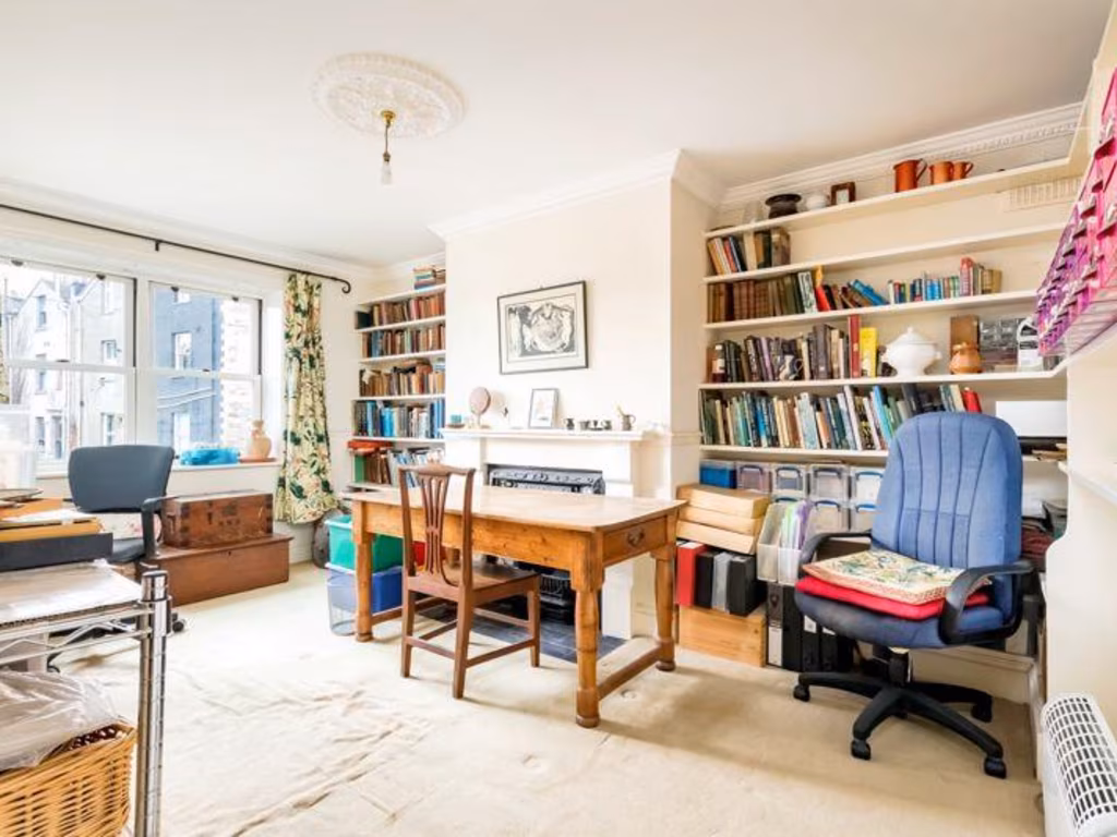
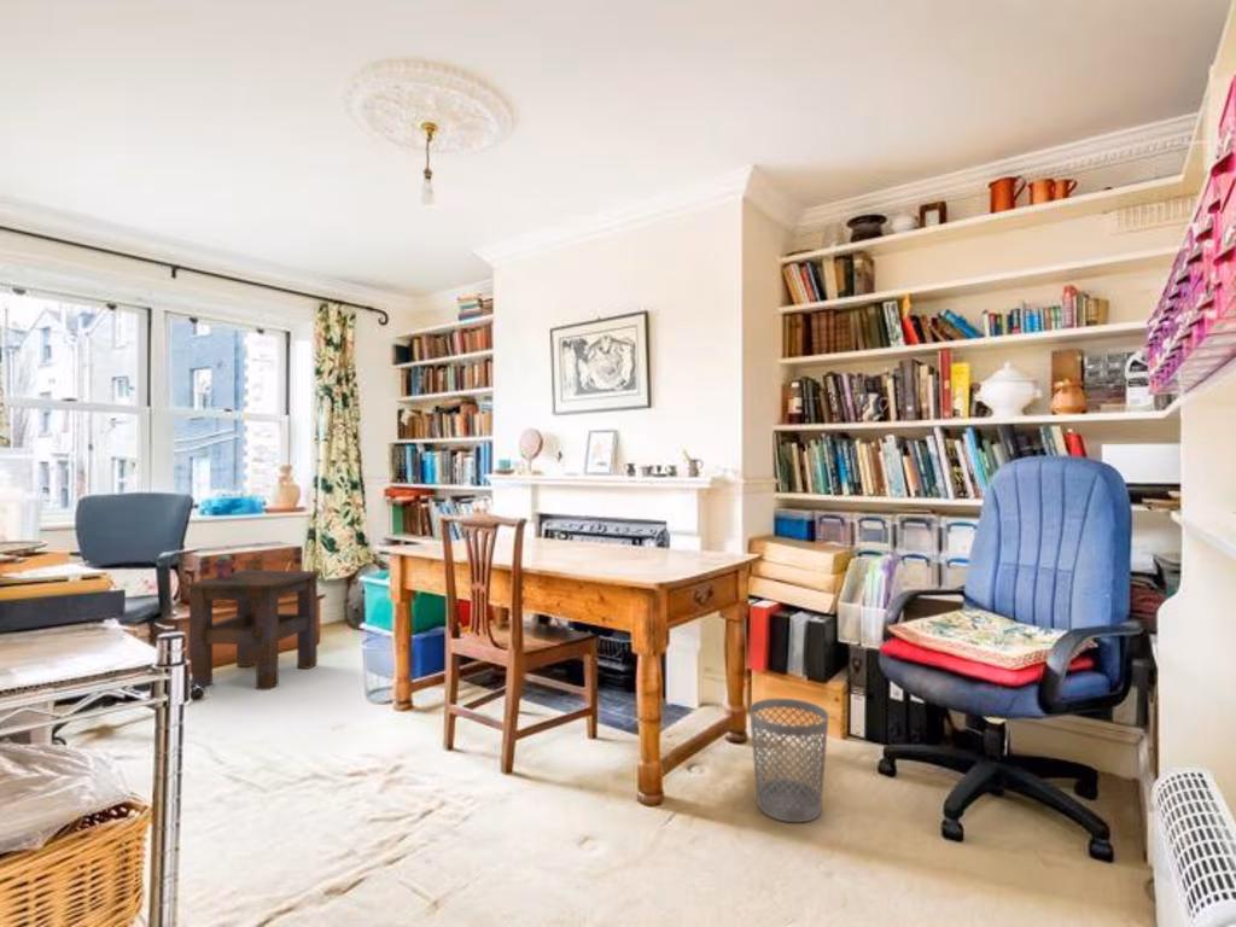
+ wastebasket (787, 759)
+ potted succulent (223, 565)
+ side table (256, 625)
